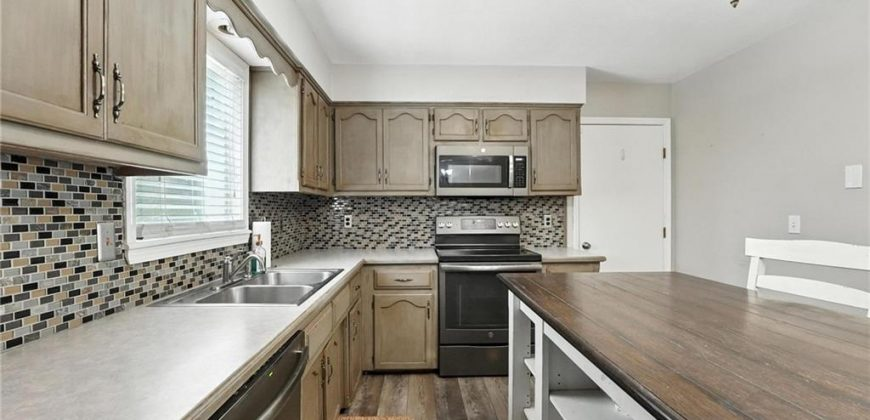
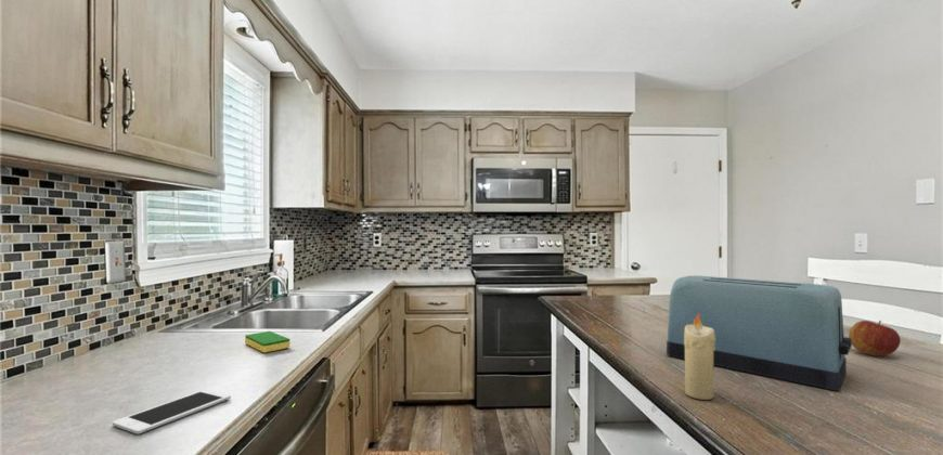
+ cell phone (176, 408)
+ toaster (752, 323)
+ dish sponge (267, 340)
+ apple (874, 337)
+ candle (699, 353)
